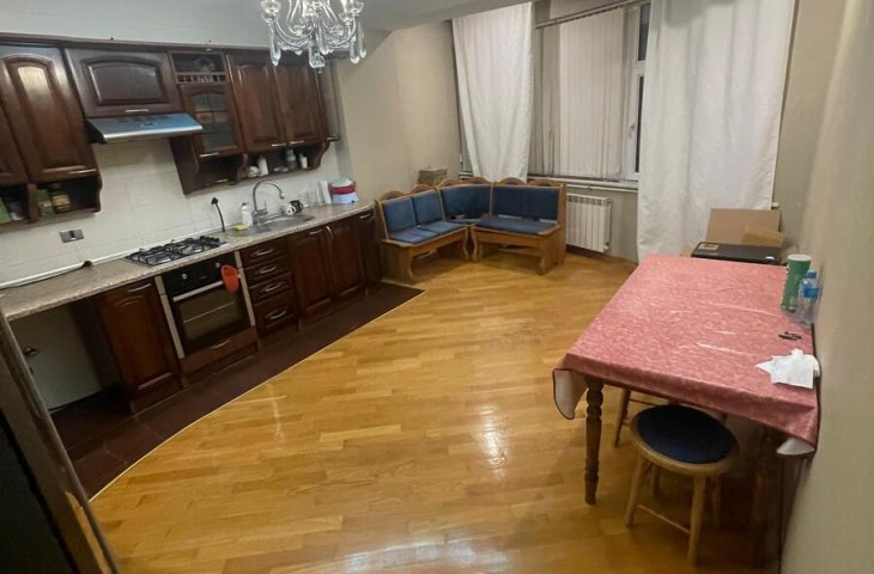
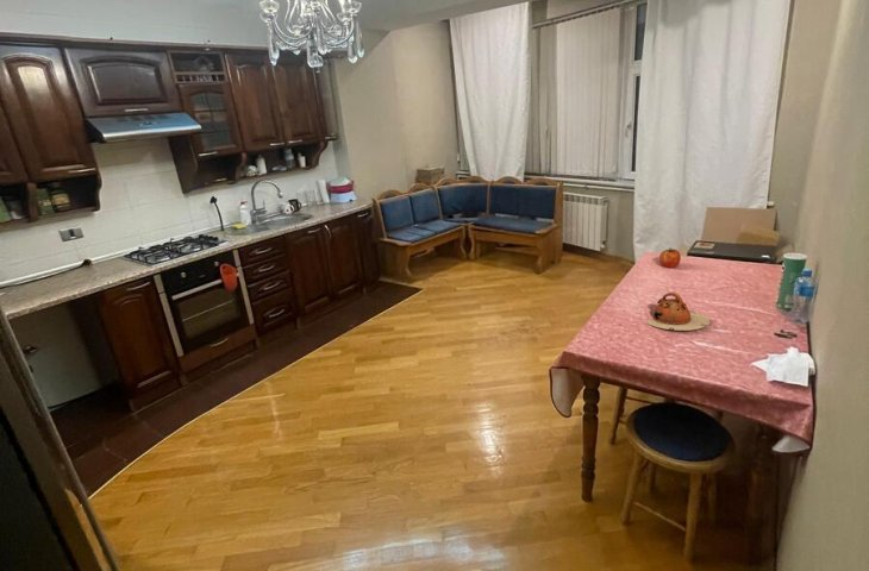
+ teapot (675, 305)
+ fruit (669, 257)
